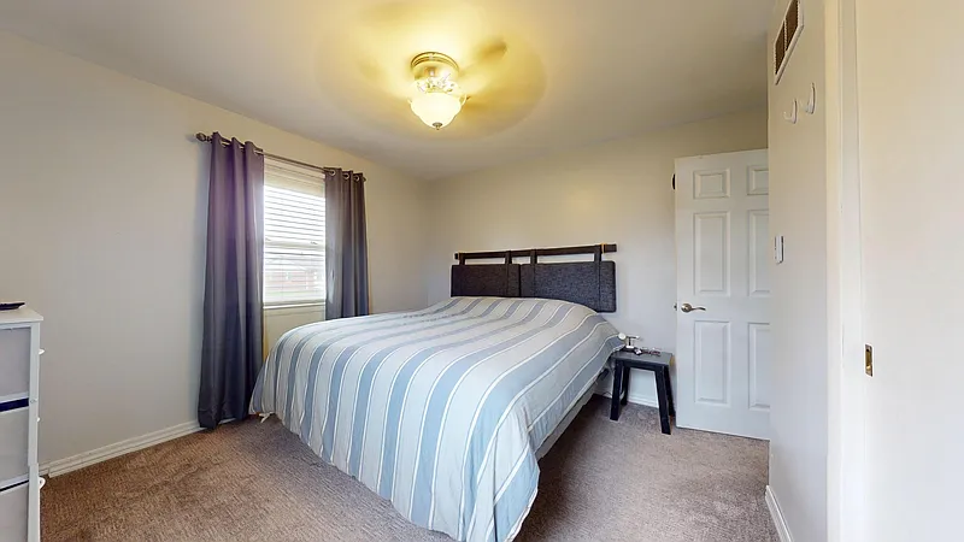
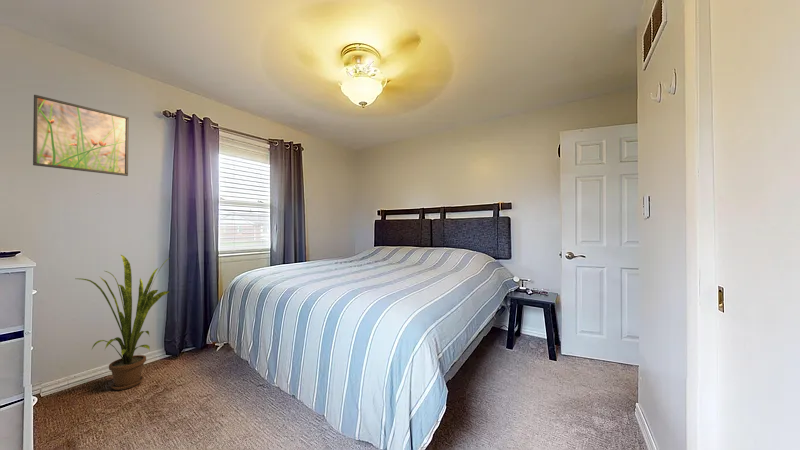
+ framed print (85, 139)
+ house plant (123, 320)
